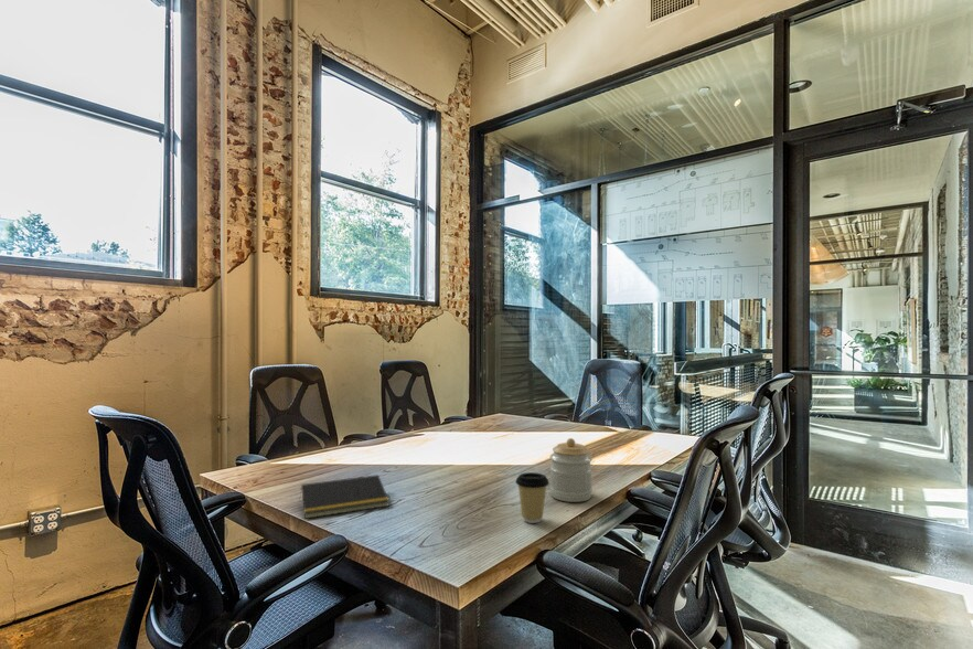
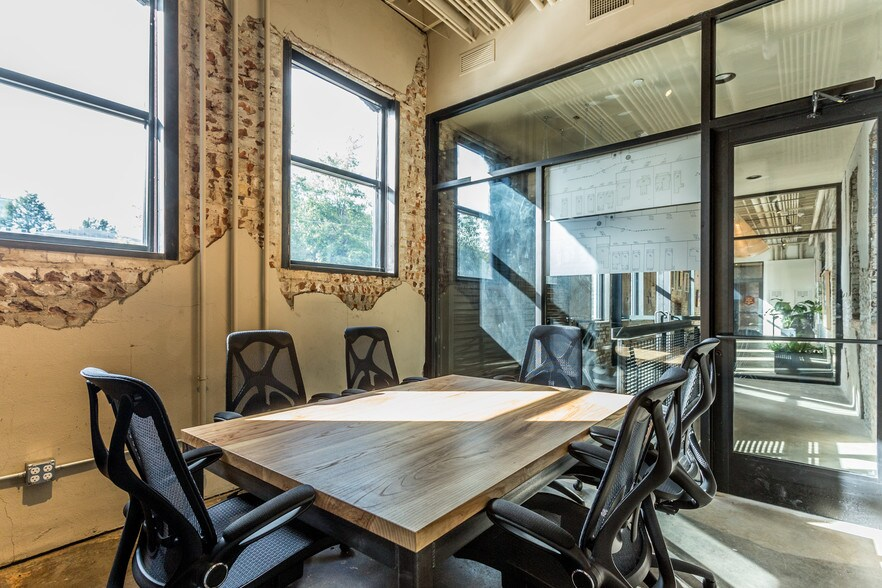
- jar (570, 467)
- notepad (344, 494)
- coffee cup (532, 497)
